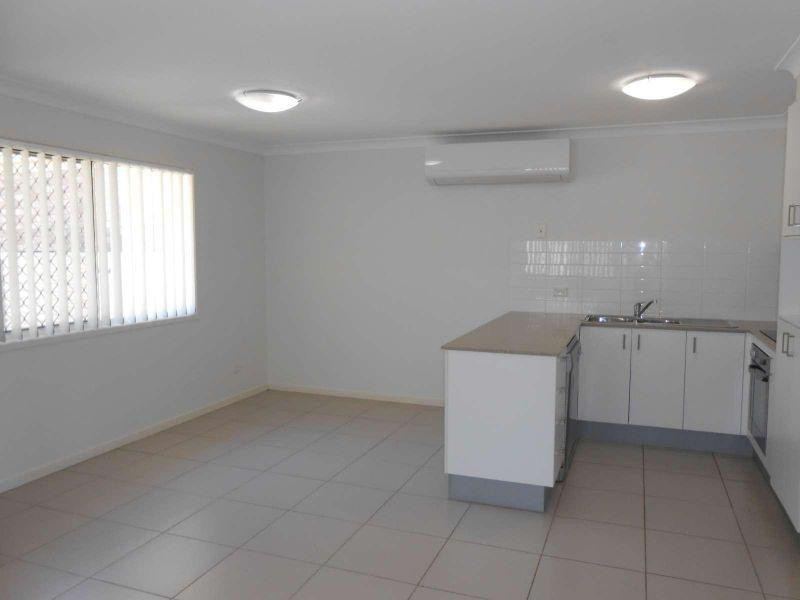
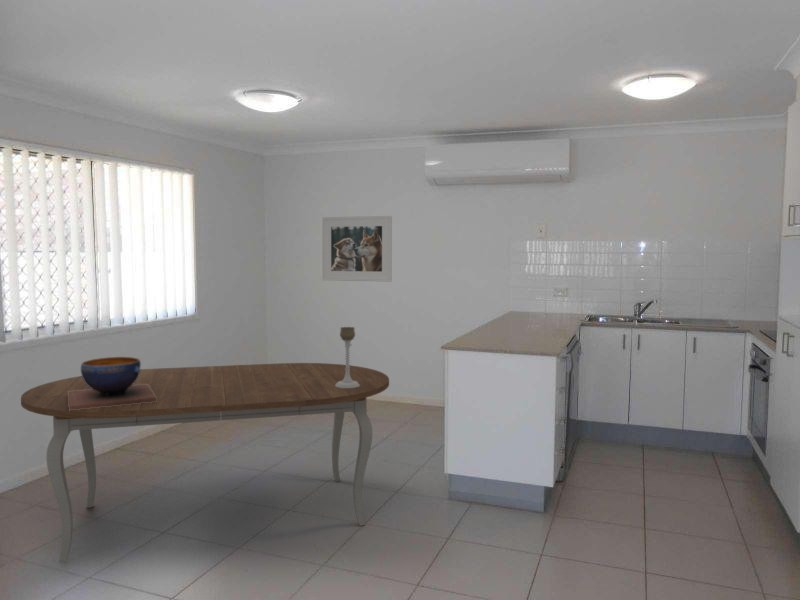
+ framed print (356, 248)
+ decorative bowl (110, 379)
+ candle holder (347, 356)
+ dining table (218, 420)
